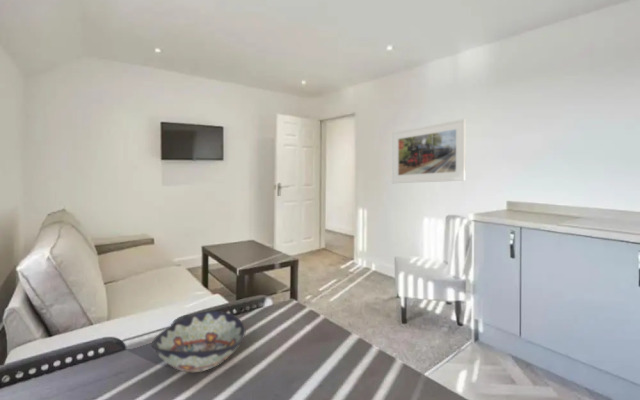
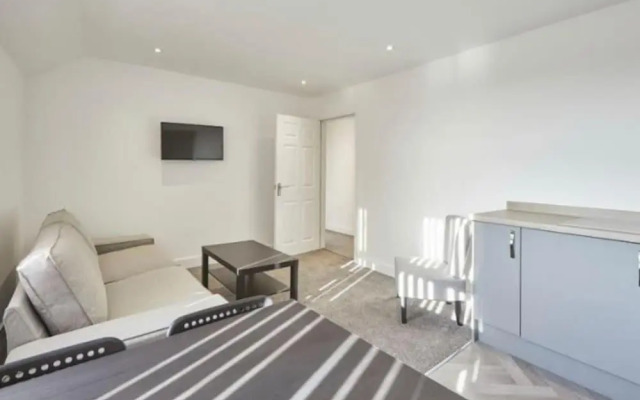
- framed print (425, 154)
- decorative bowl (201, 345)
